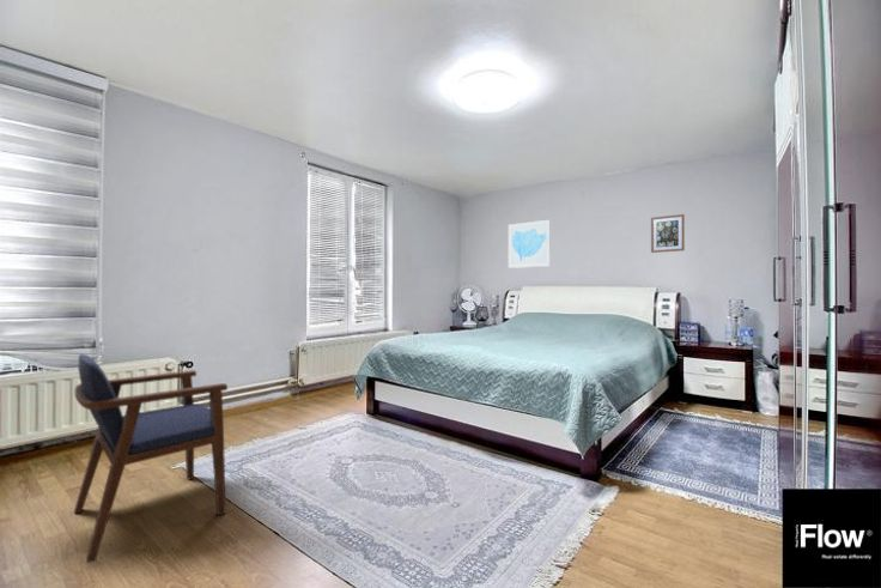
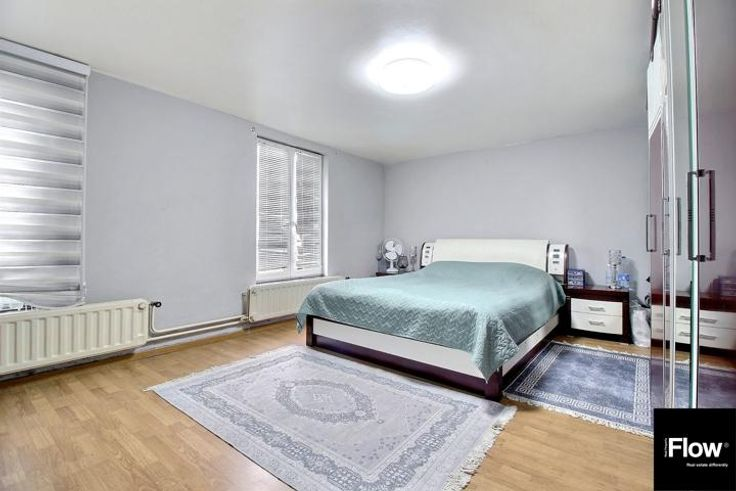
- wall art (667, 234)
- armchair (150, 431)
- wall art (528, 244)
